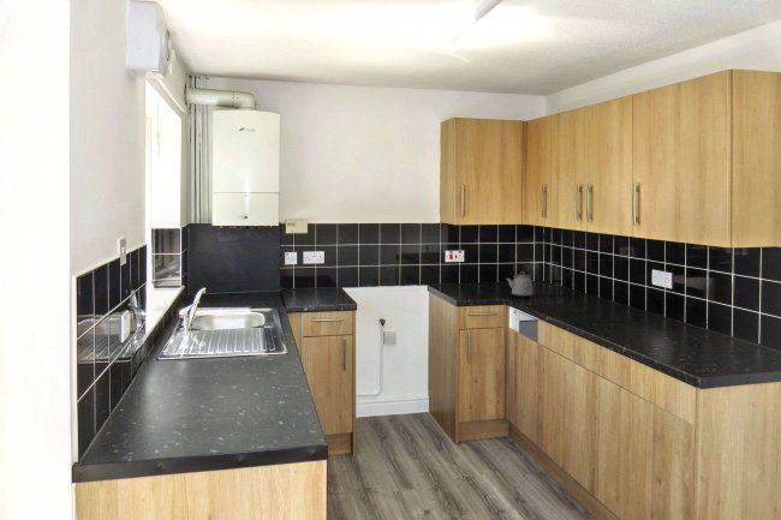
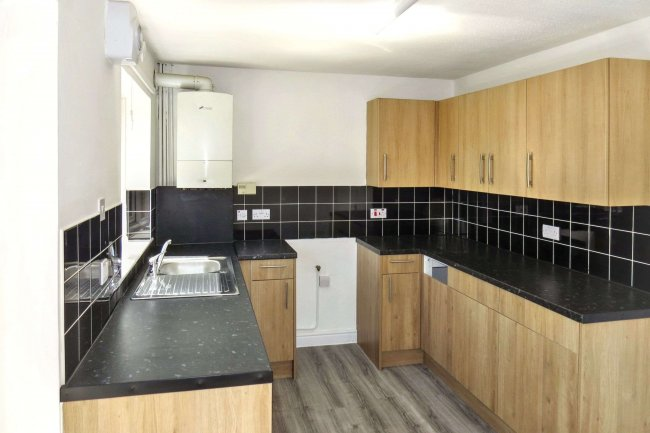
- kettle (518, 279)
